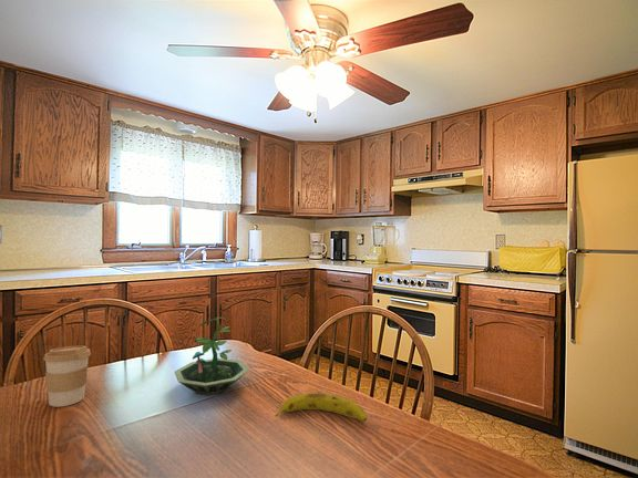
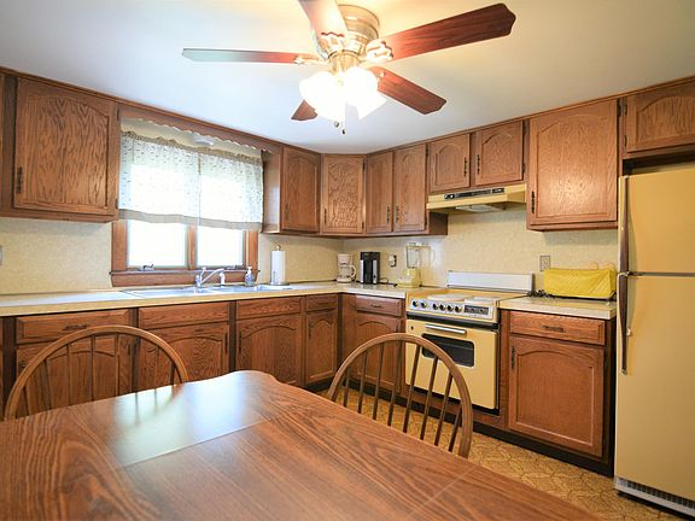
- fruit (323, 408)
- coffee cup (66, 373)
- terrarium (215, 332)
